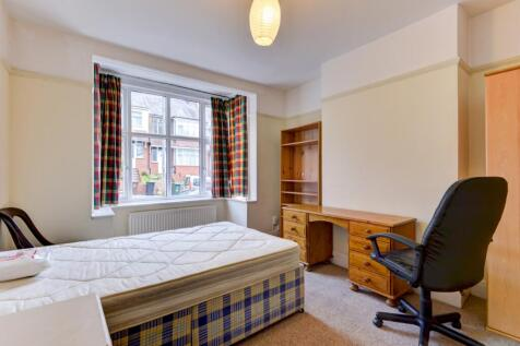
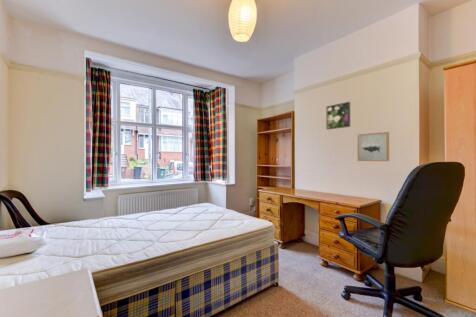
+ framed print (337, 116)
+ wall art (372, 147)
